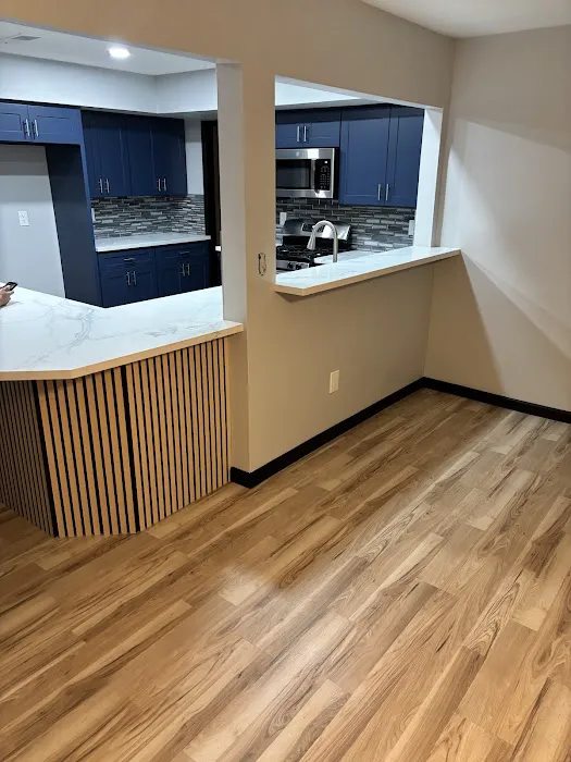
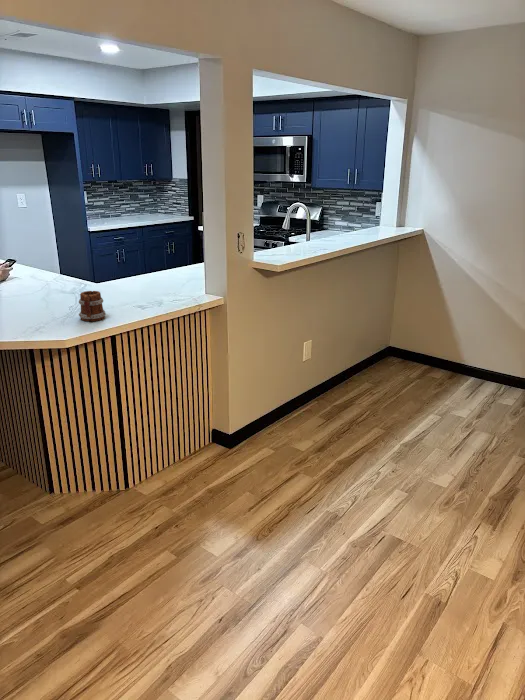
+ mug (91, 305)
